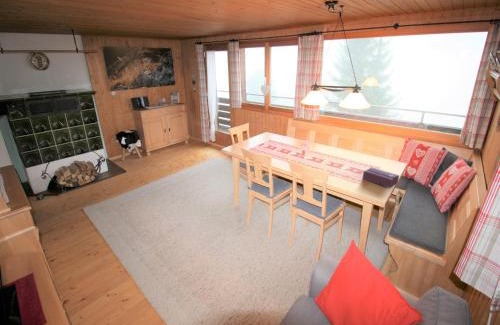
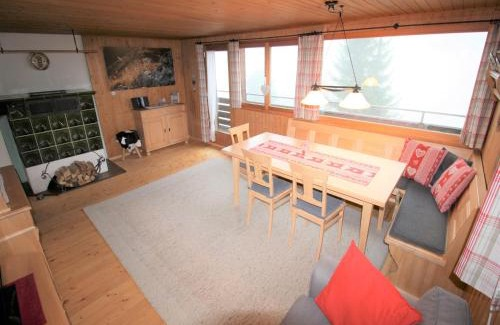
- tissue box (380, 177)
